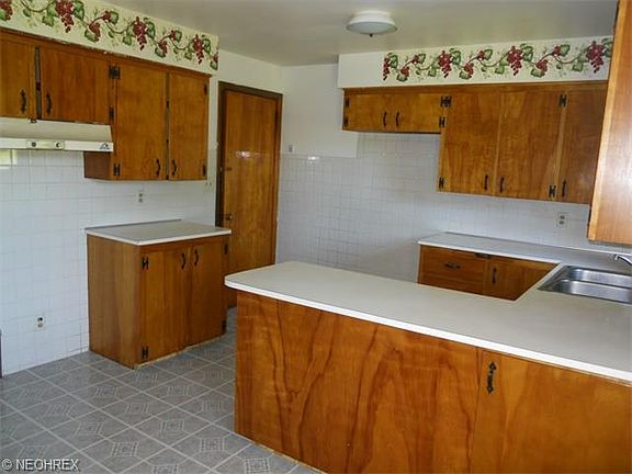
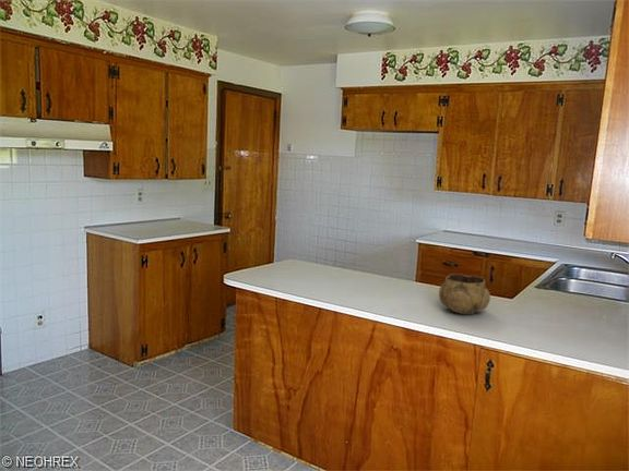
+ decorative bowl (463, 294)
